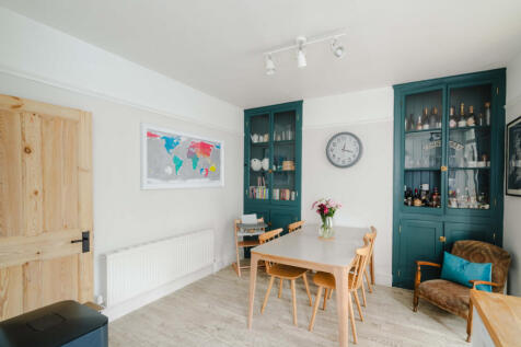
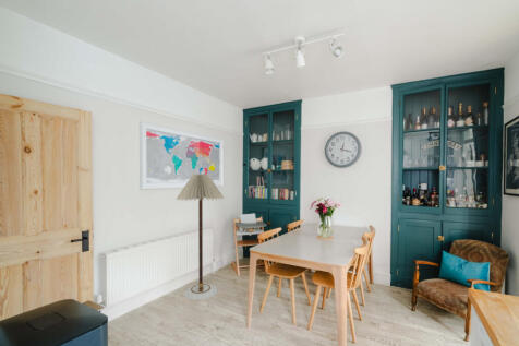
+ floor lamp (201, 232)
